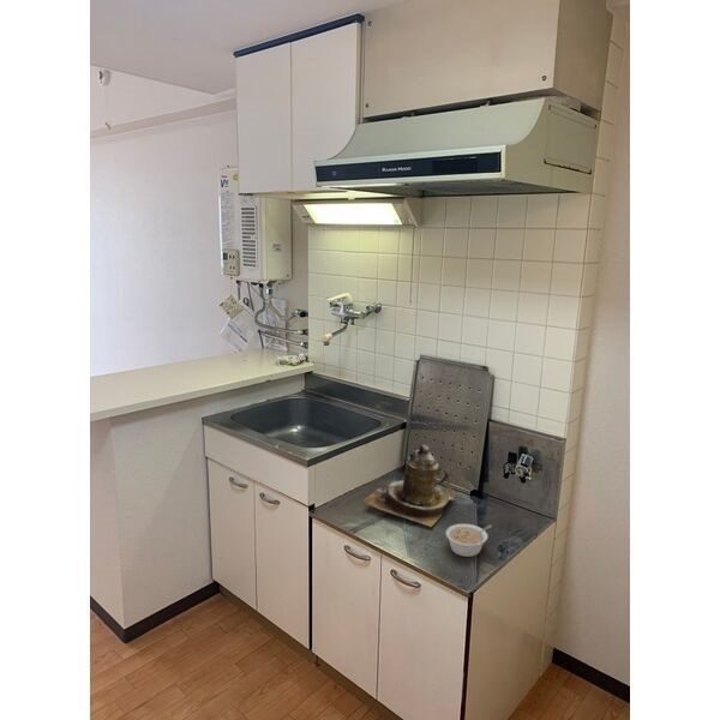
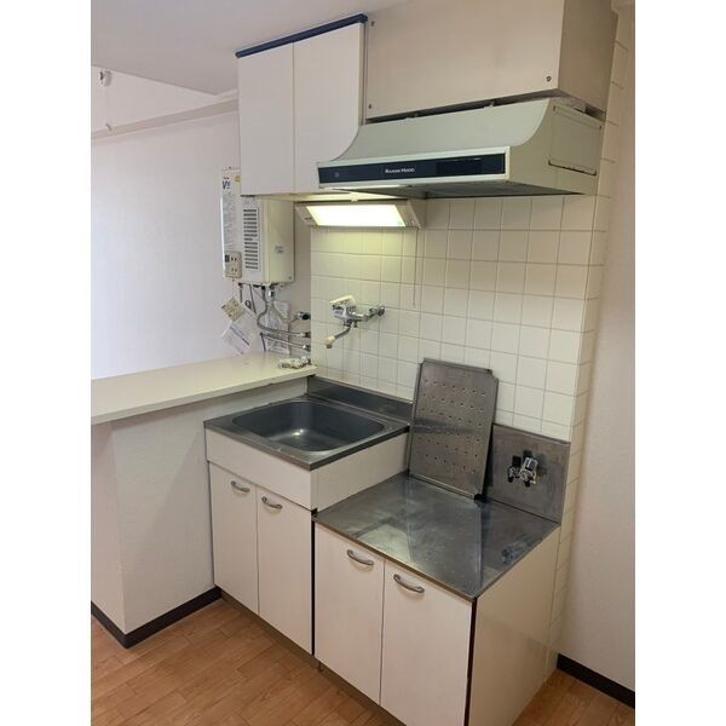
- legume (467, 539)
- teapot (412, 474)
